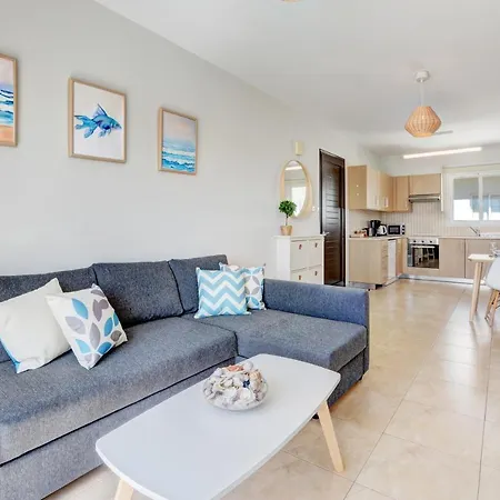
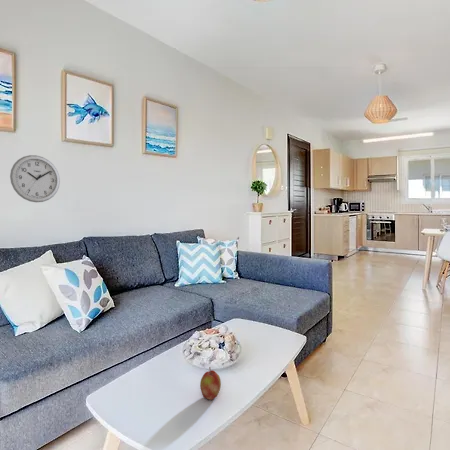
+ apple (210, 382)
+ wall clock (36, 178)
